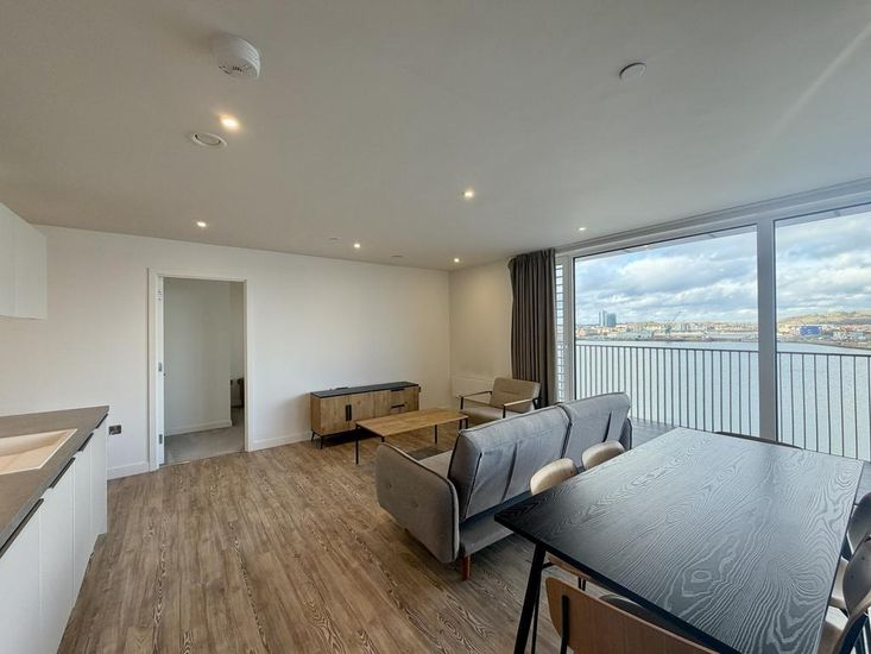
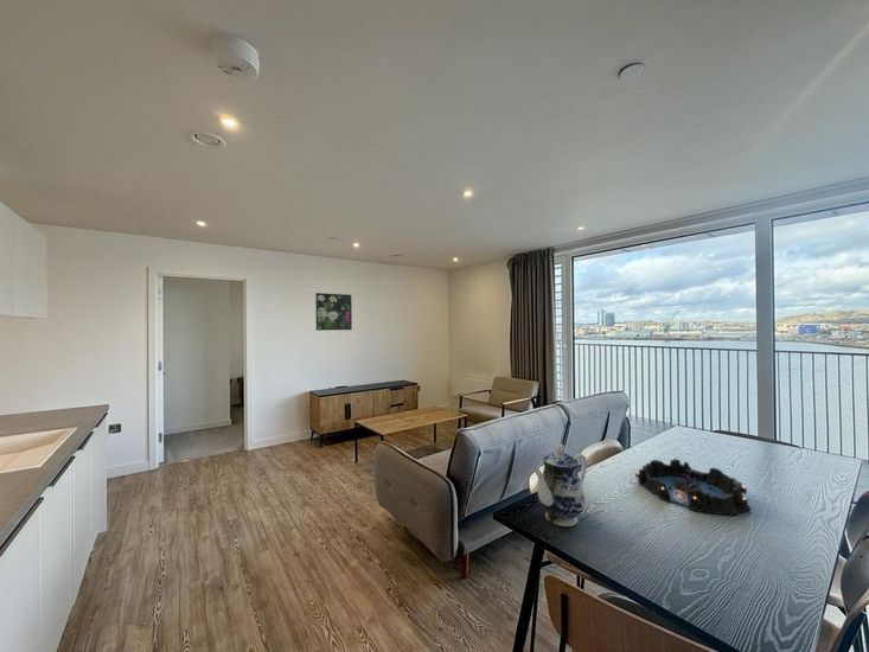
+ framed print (333, 312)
+ decorative bowl (690, 481)
+ teapot (561, 480)
